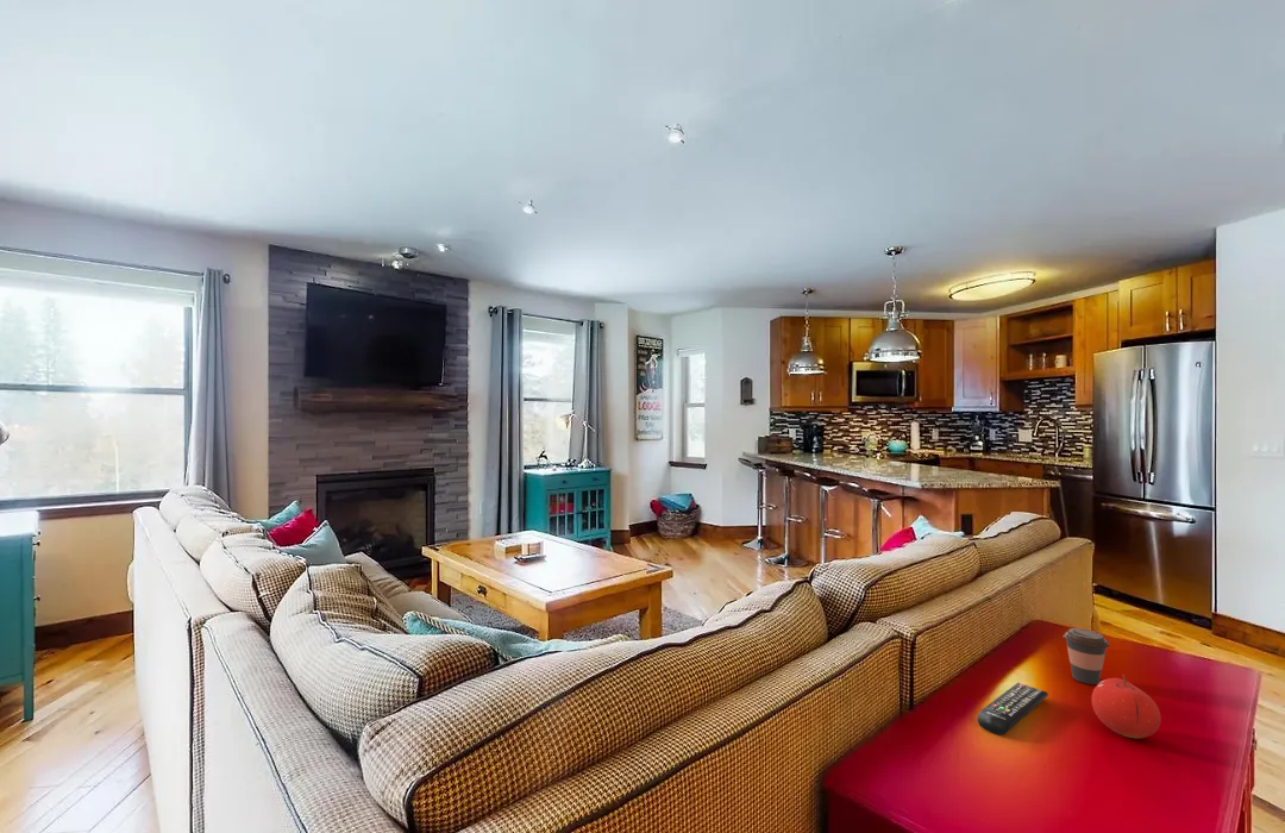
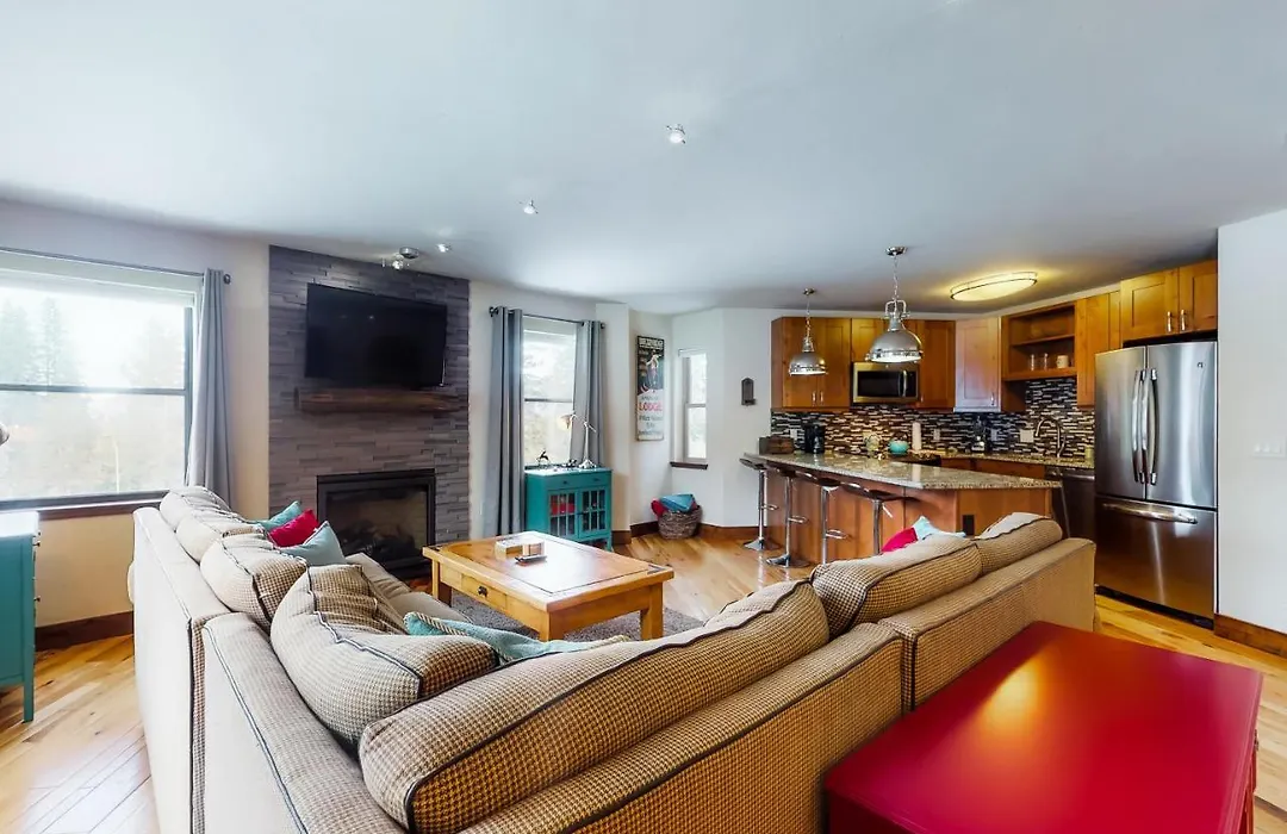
- fruit (1124, 703)
- remote control (1014, 706)
- coffee cup (1085, 656)
